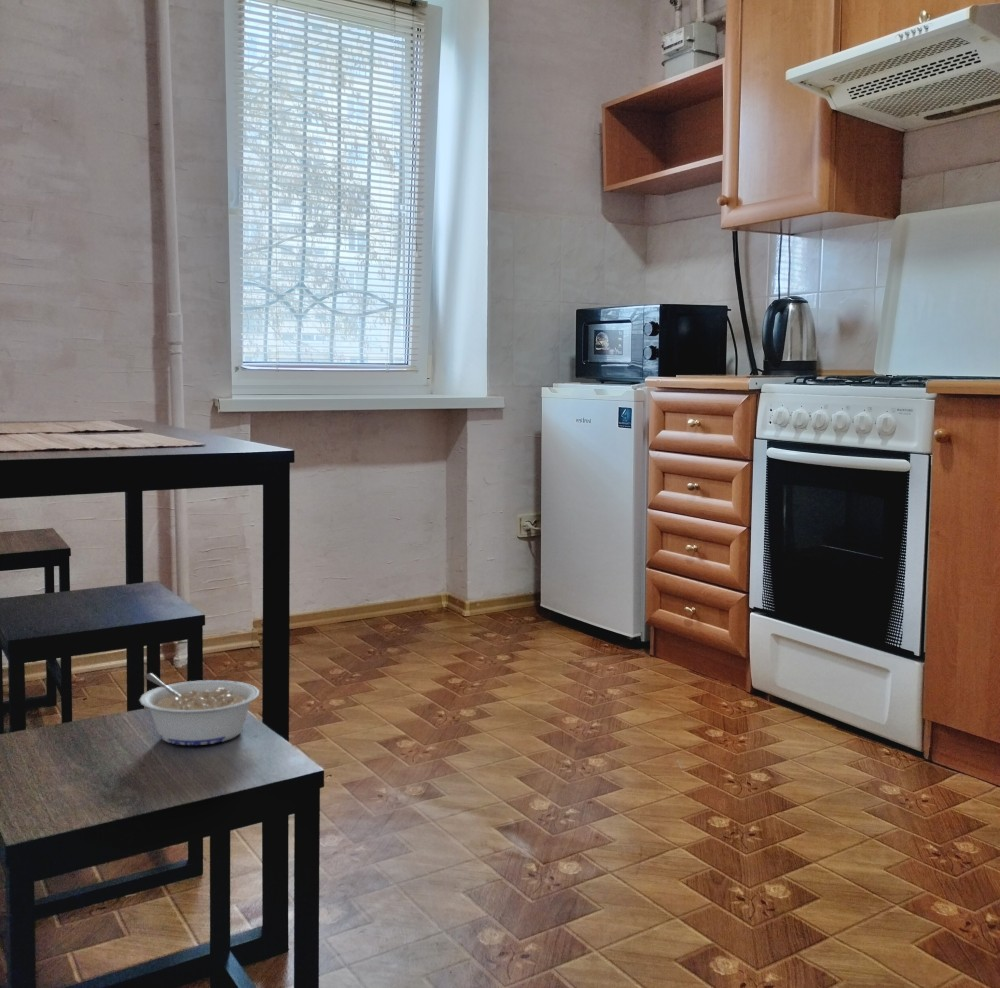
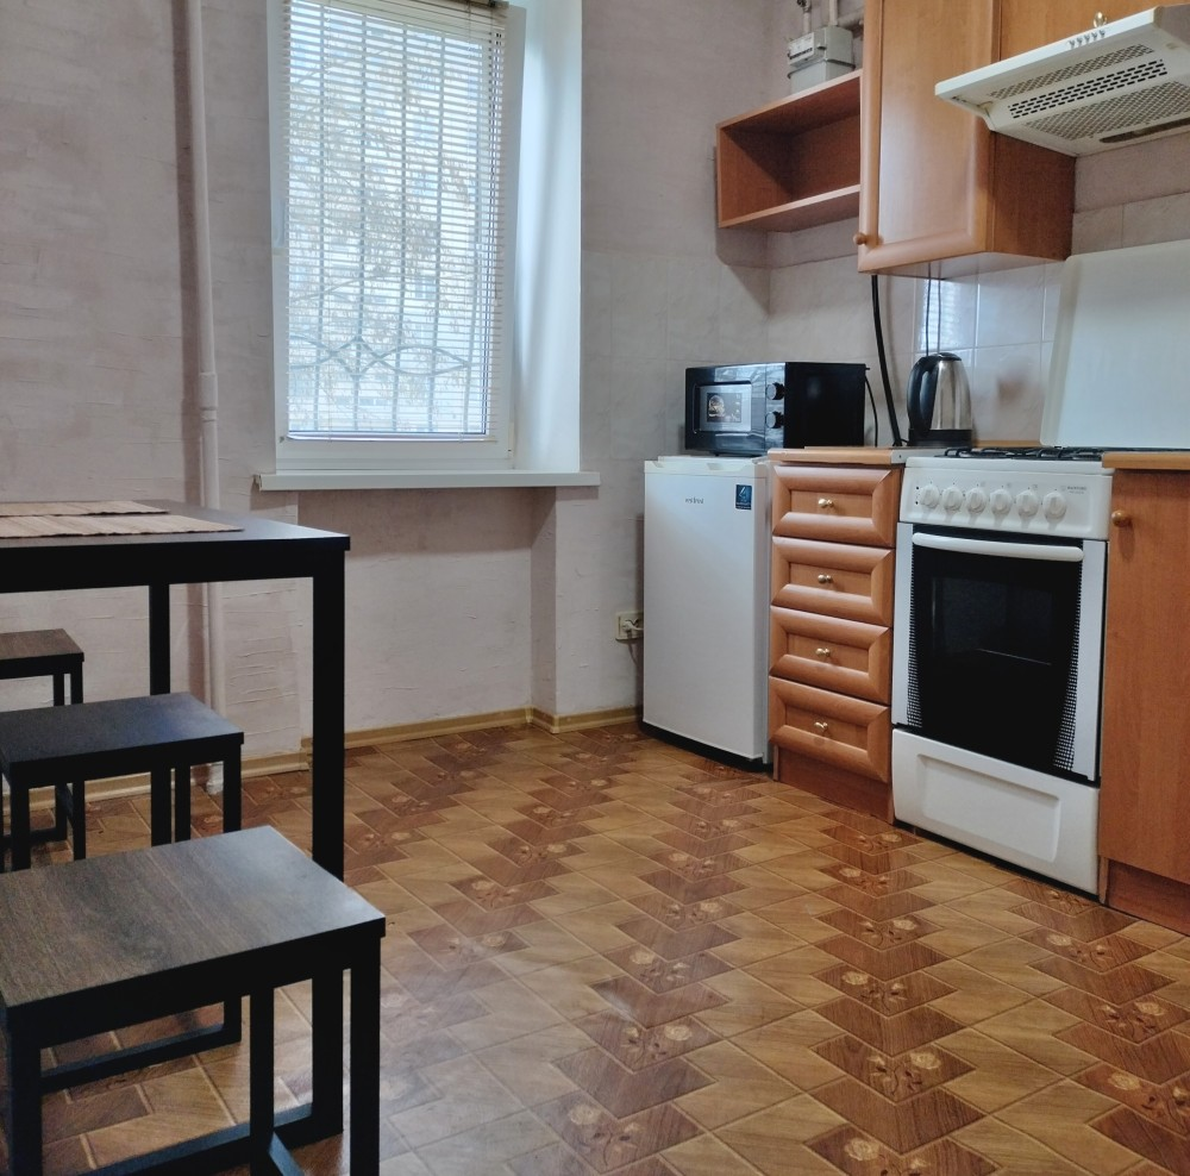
- legume (195, 710)
